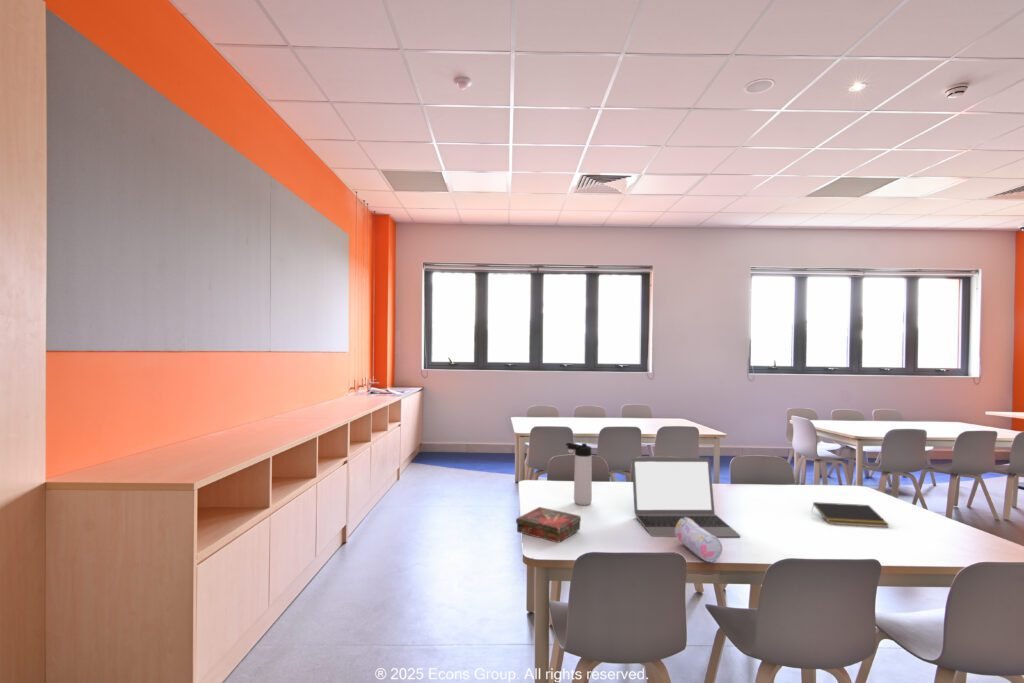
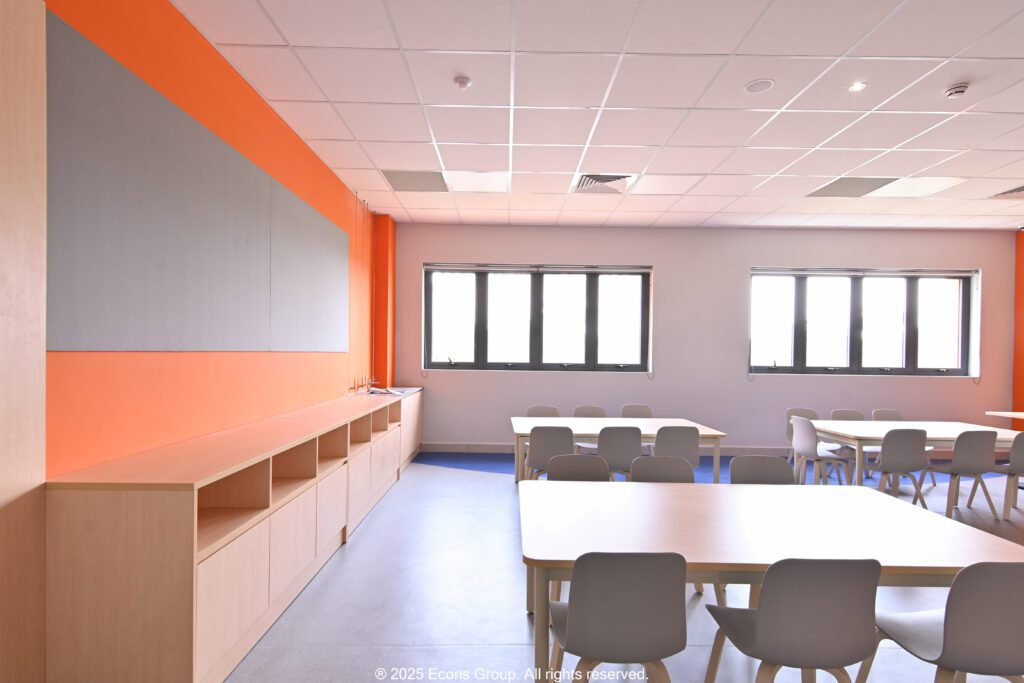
- book (548, 524)
- notepad (849, 514)
- laptop (682, 495)
- pencil case (697, 538)
- thermos bottle (578, 473)
